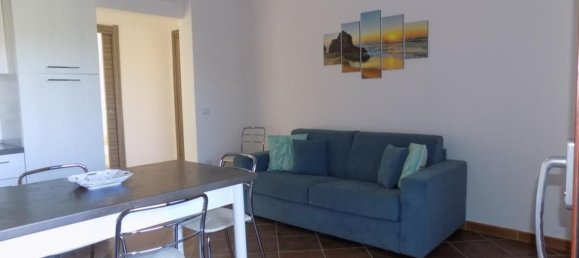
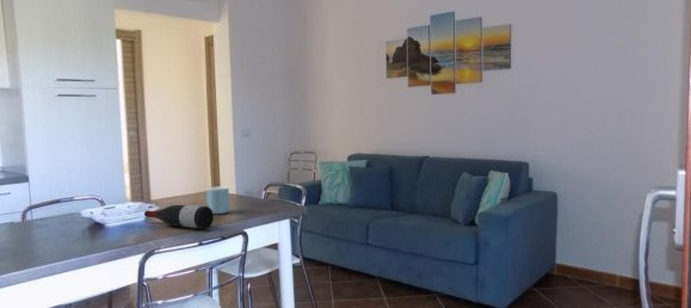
+ wine bottle (174, 216)
+ mug (216, 199)
